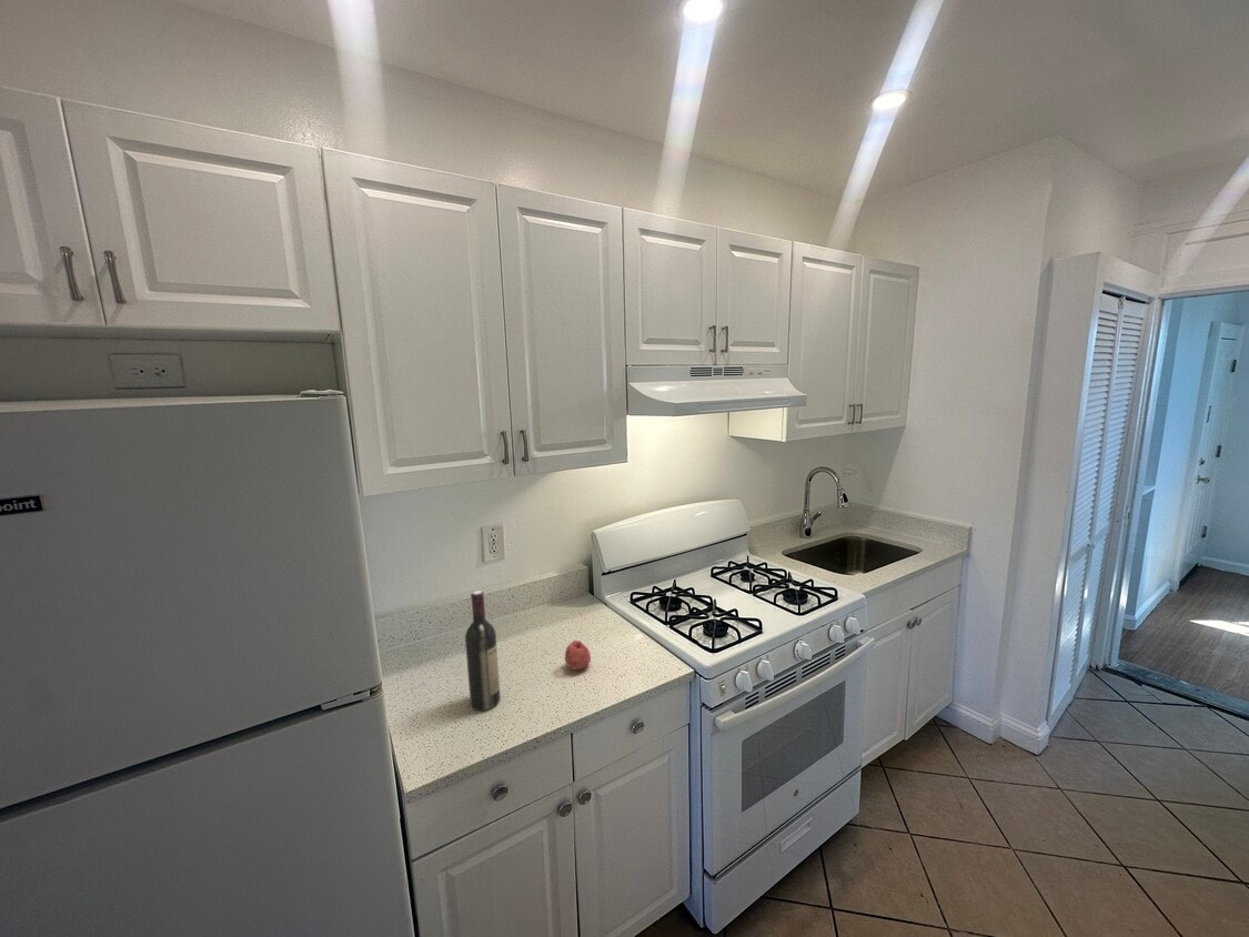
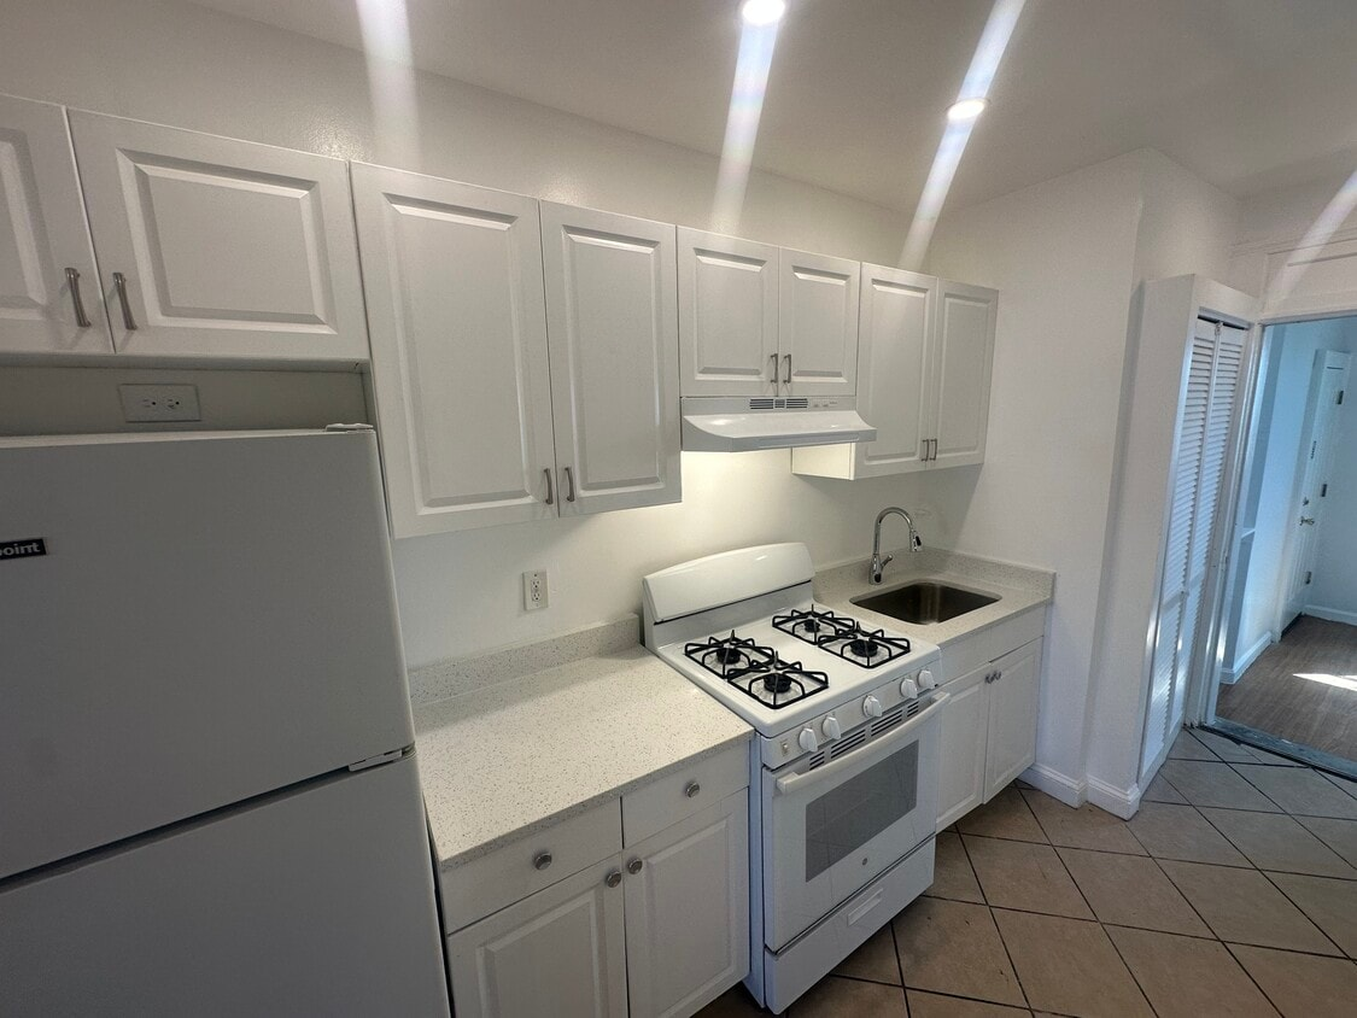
- wine bottle (481, 647)
- apple (576, 654)
